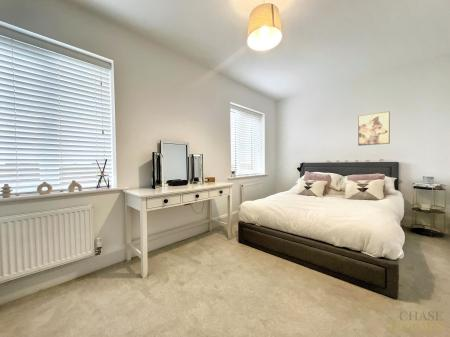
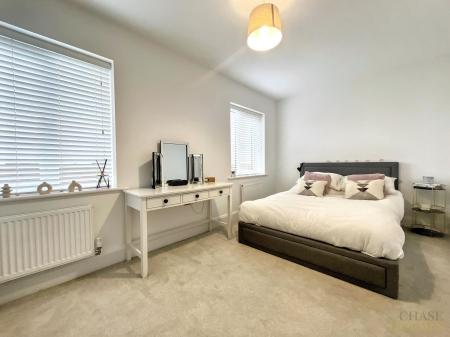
- wall art (373, 129)
